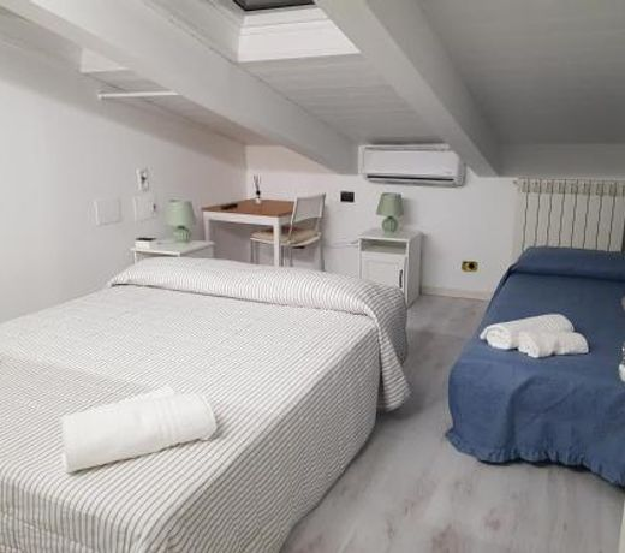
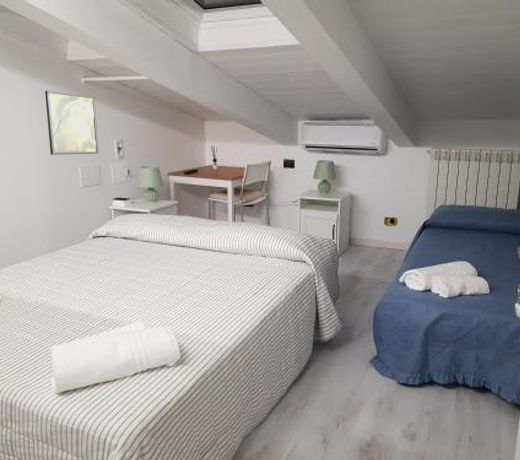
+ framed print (73, 124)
